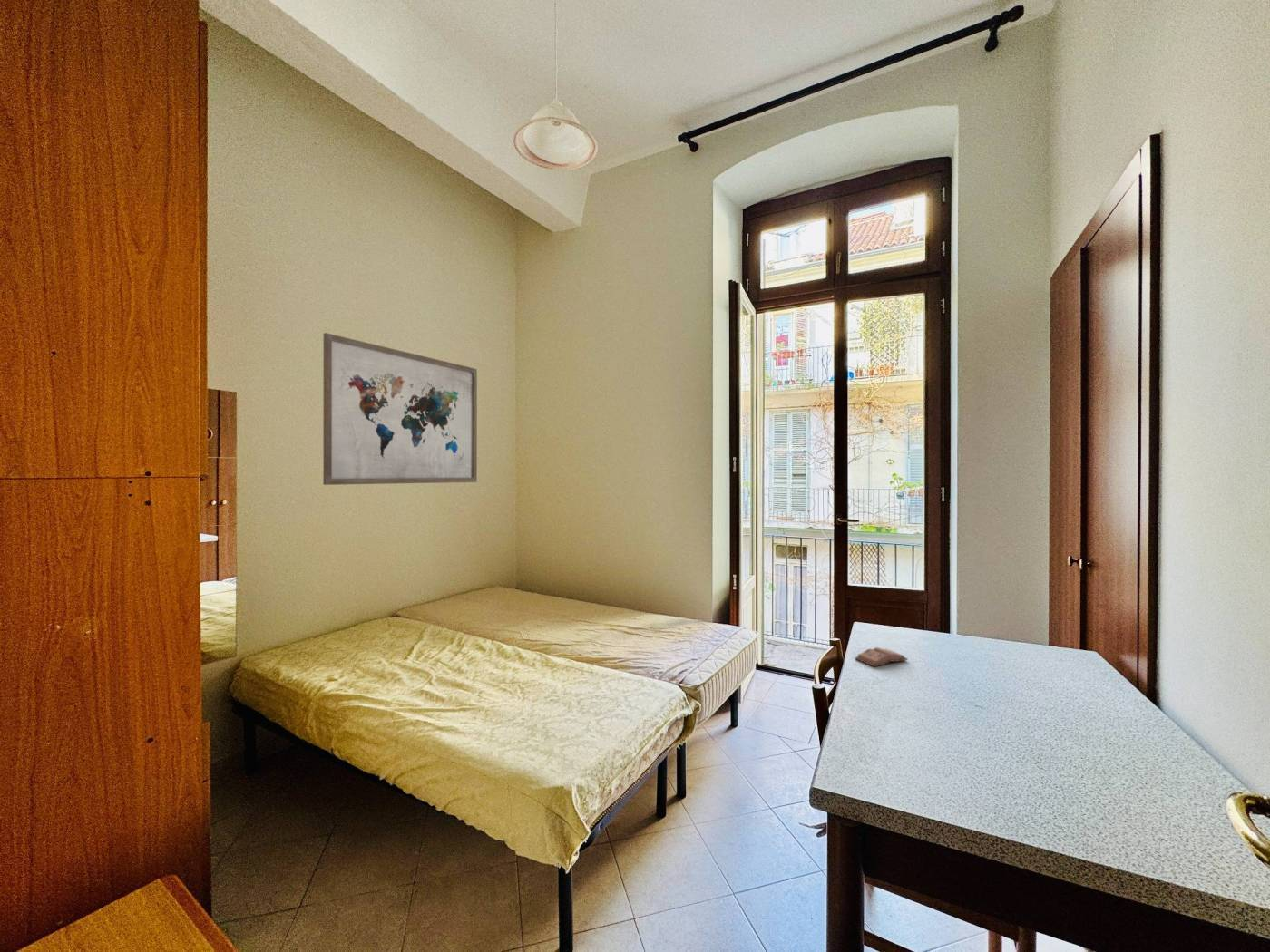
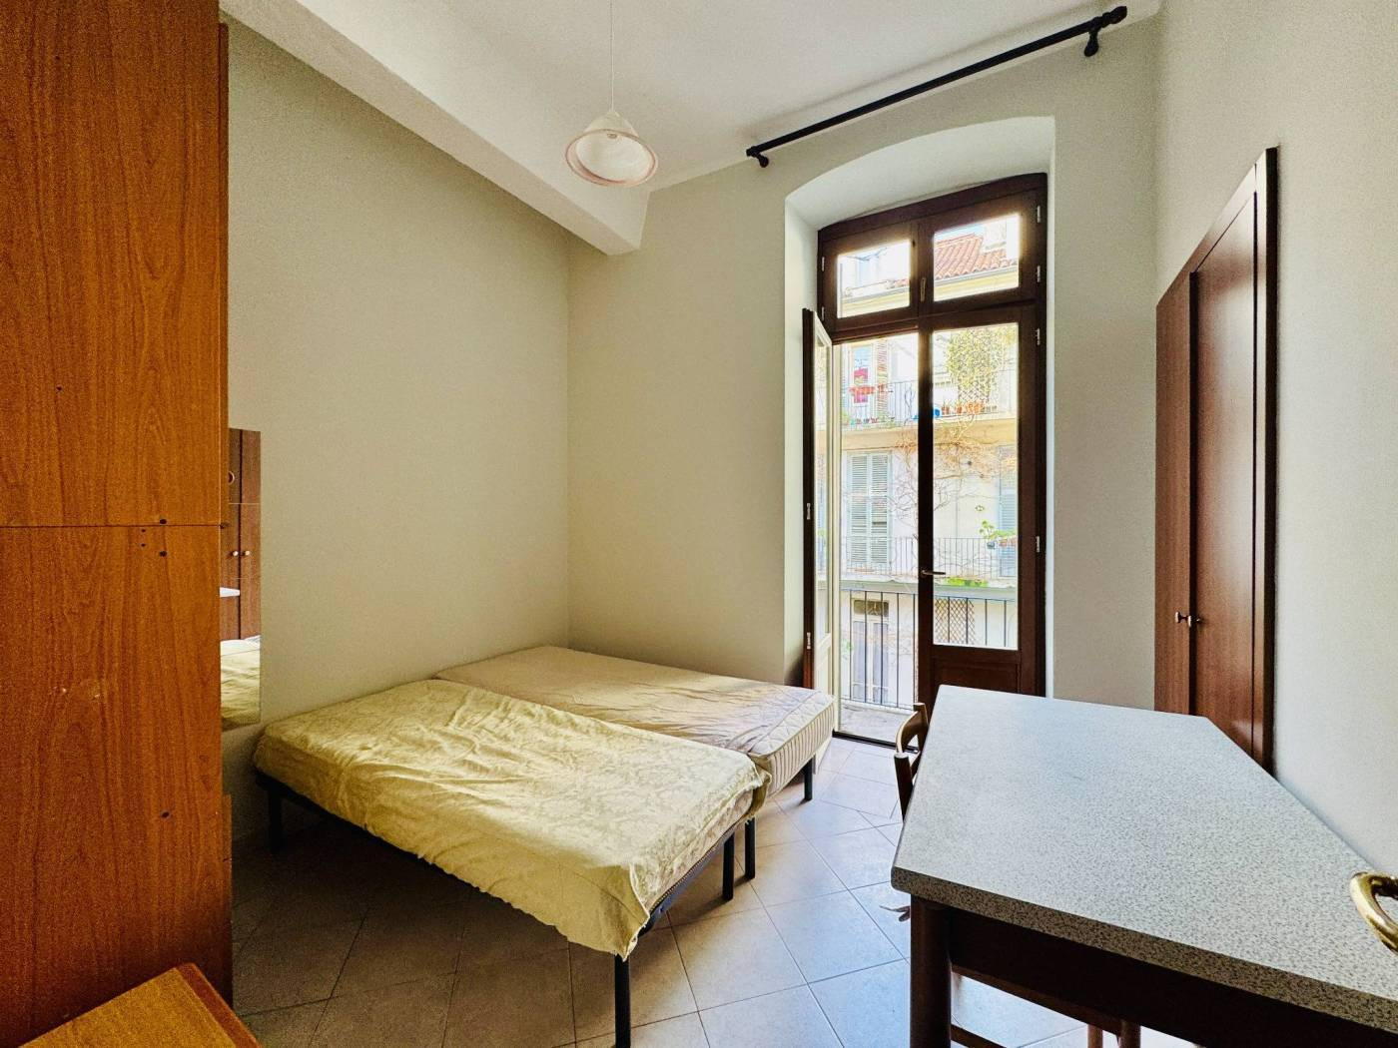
- book (881, 655)
- wall art (411, 418)
